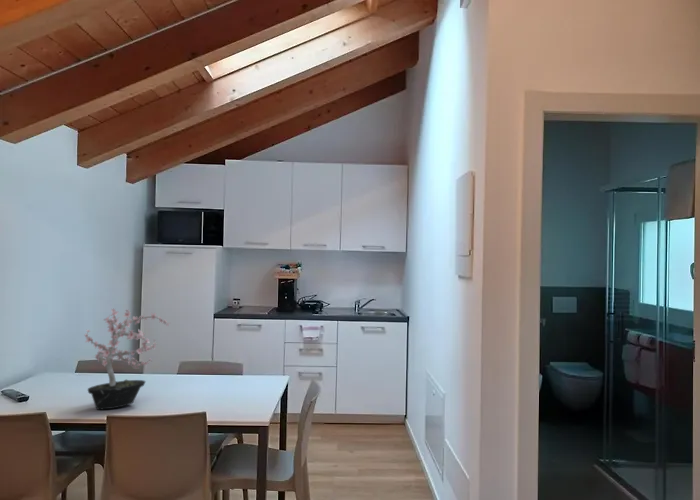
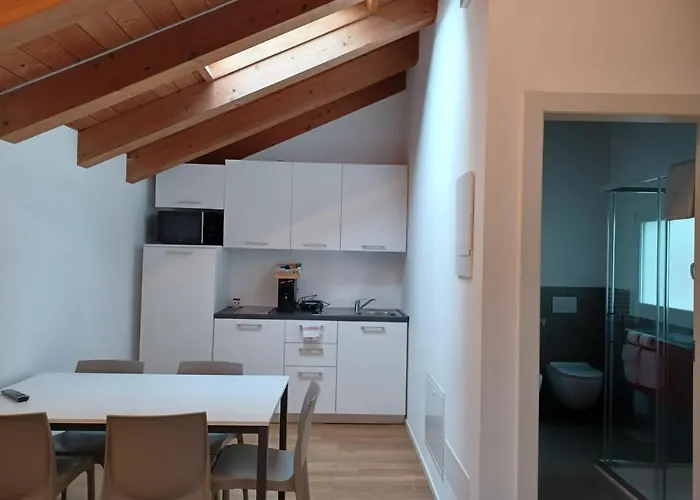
- potted plant (130, 353)
